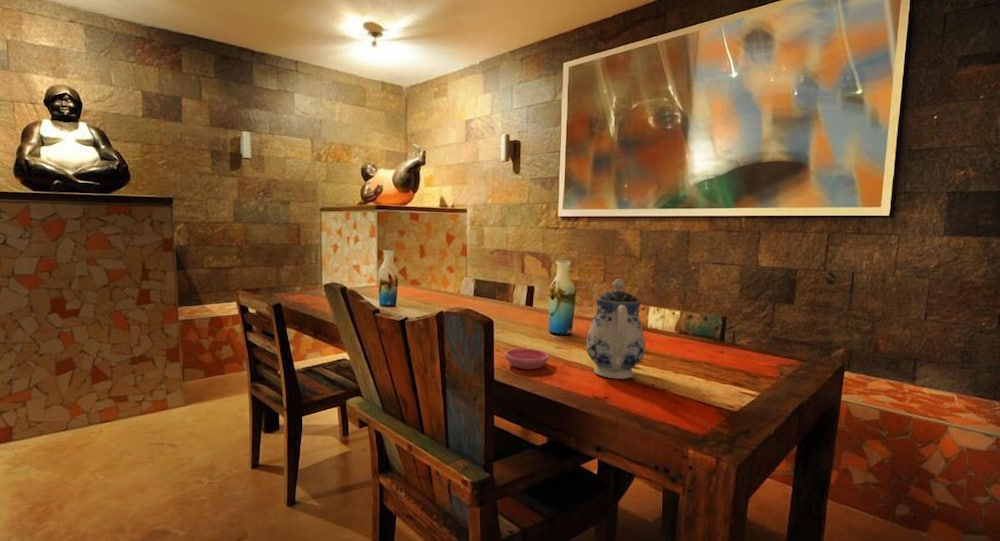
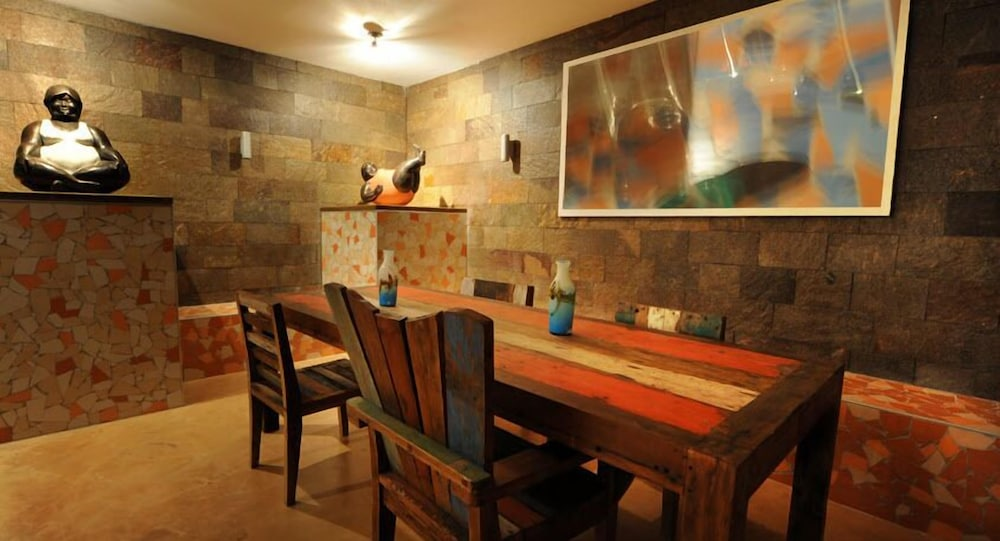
- saucer (526, 358)
- teapot (616, 326)
